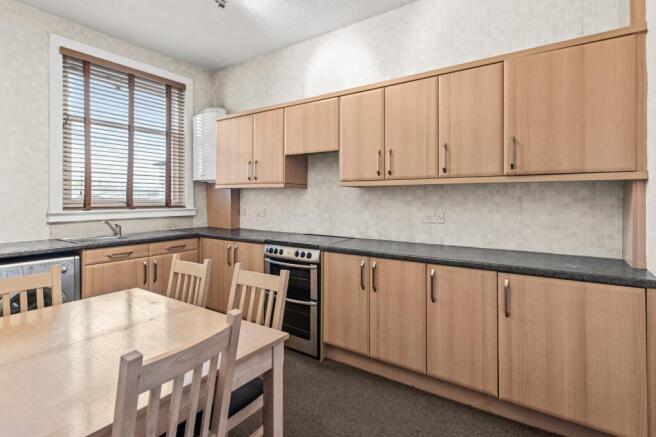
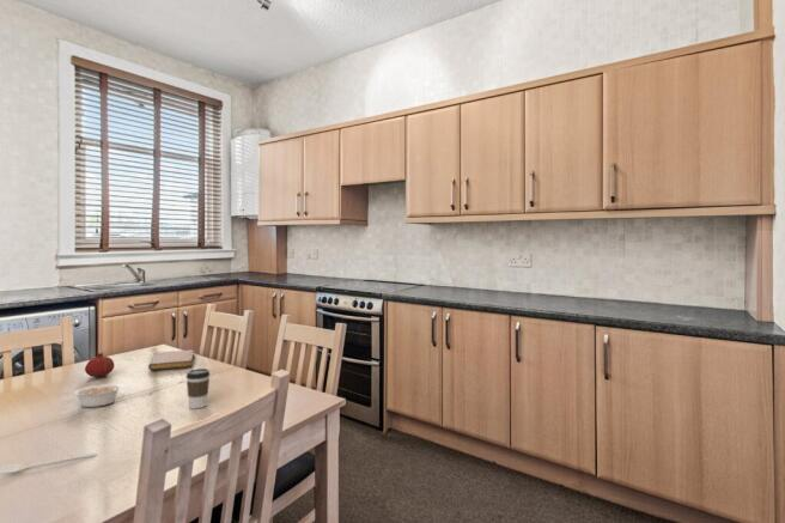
+ coffee cup (197, 388)
+ legume (99, 394)
+ notebook (172, 358)
+ fruit (99, 364)
+ stirrer (48, 462)
